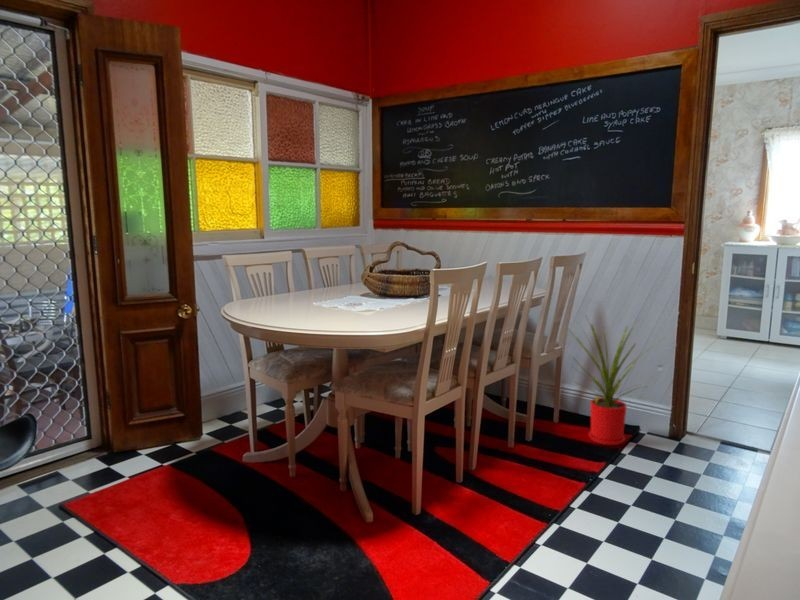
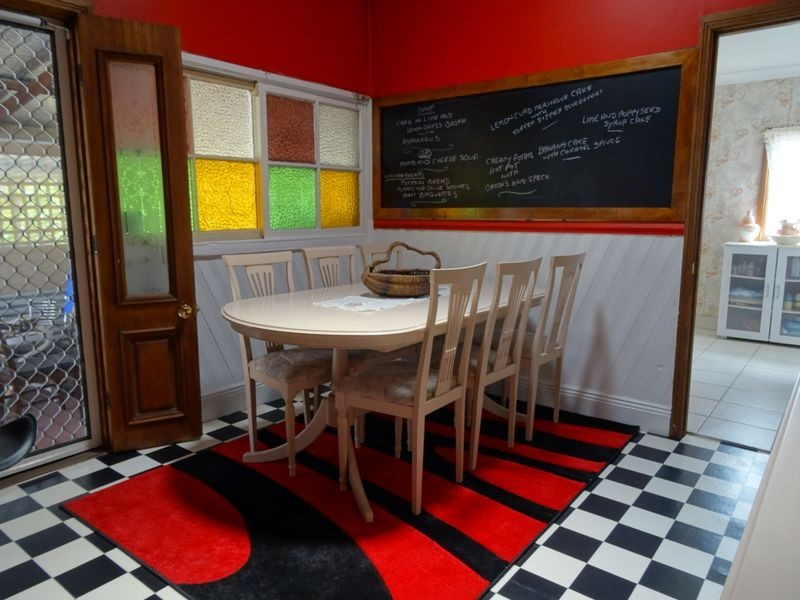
- house plant (610, 379)
